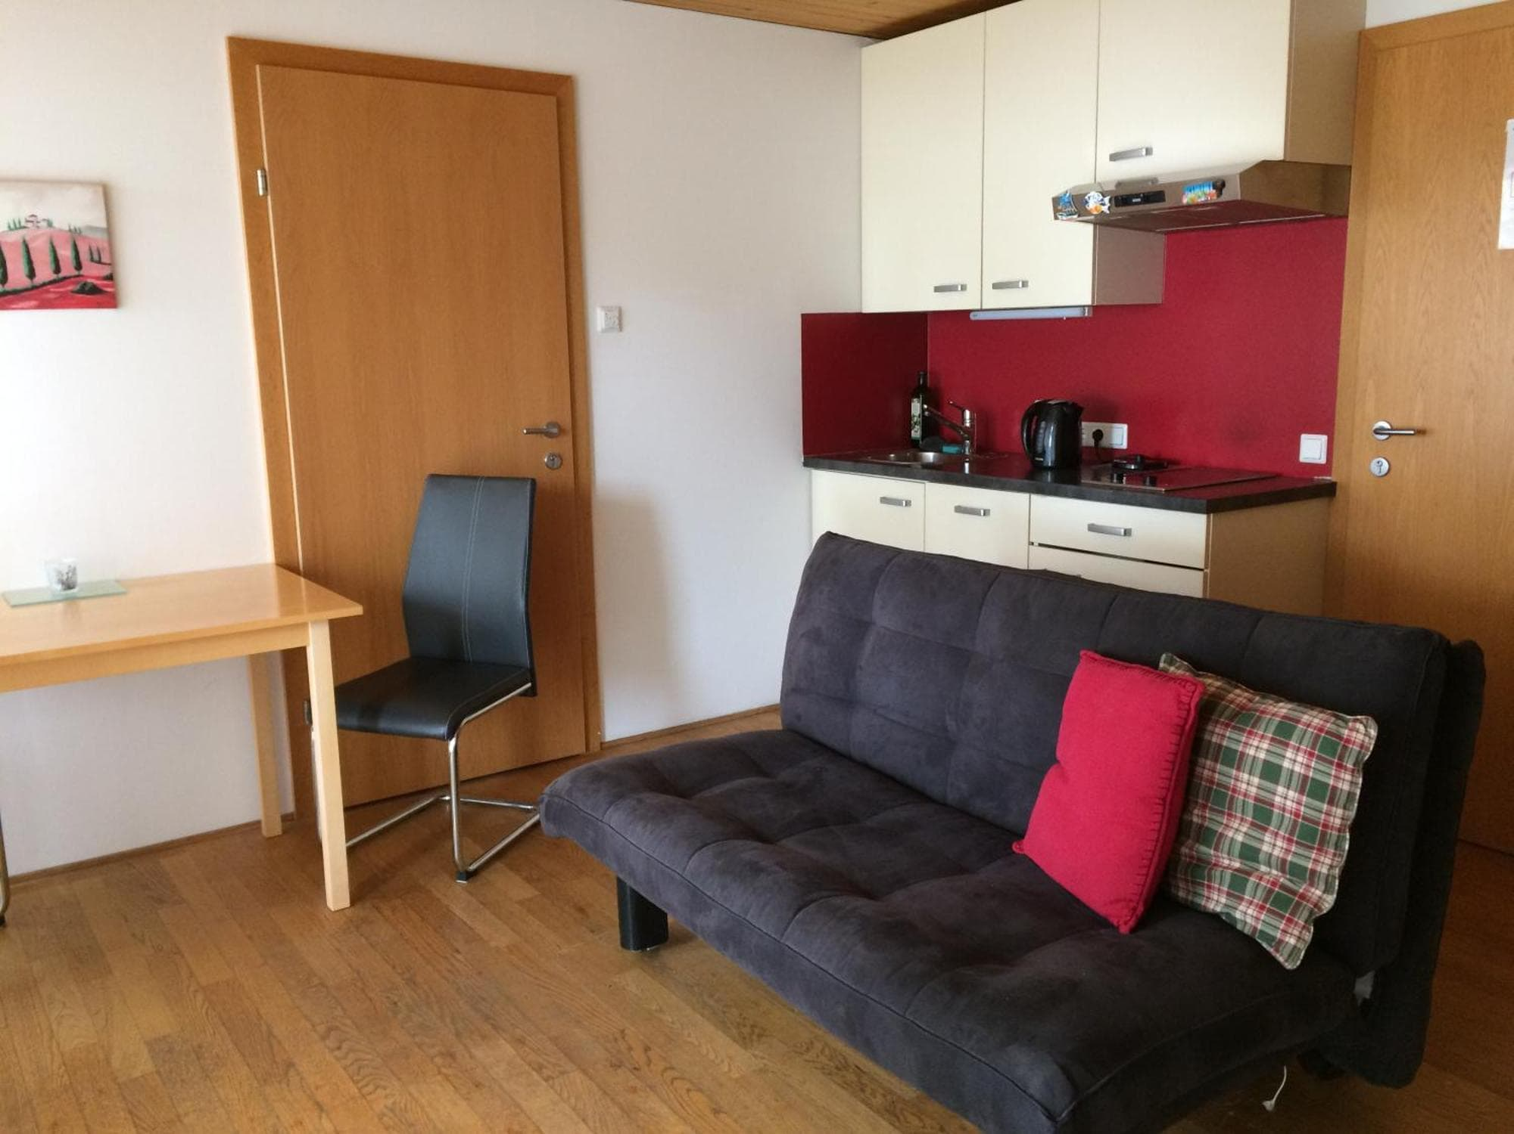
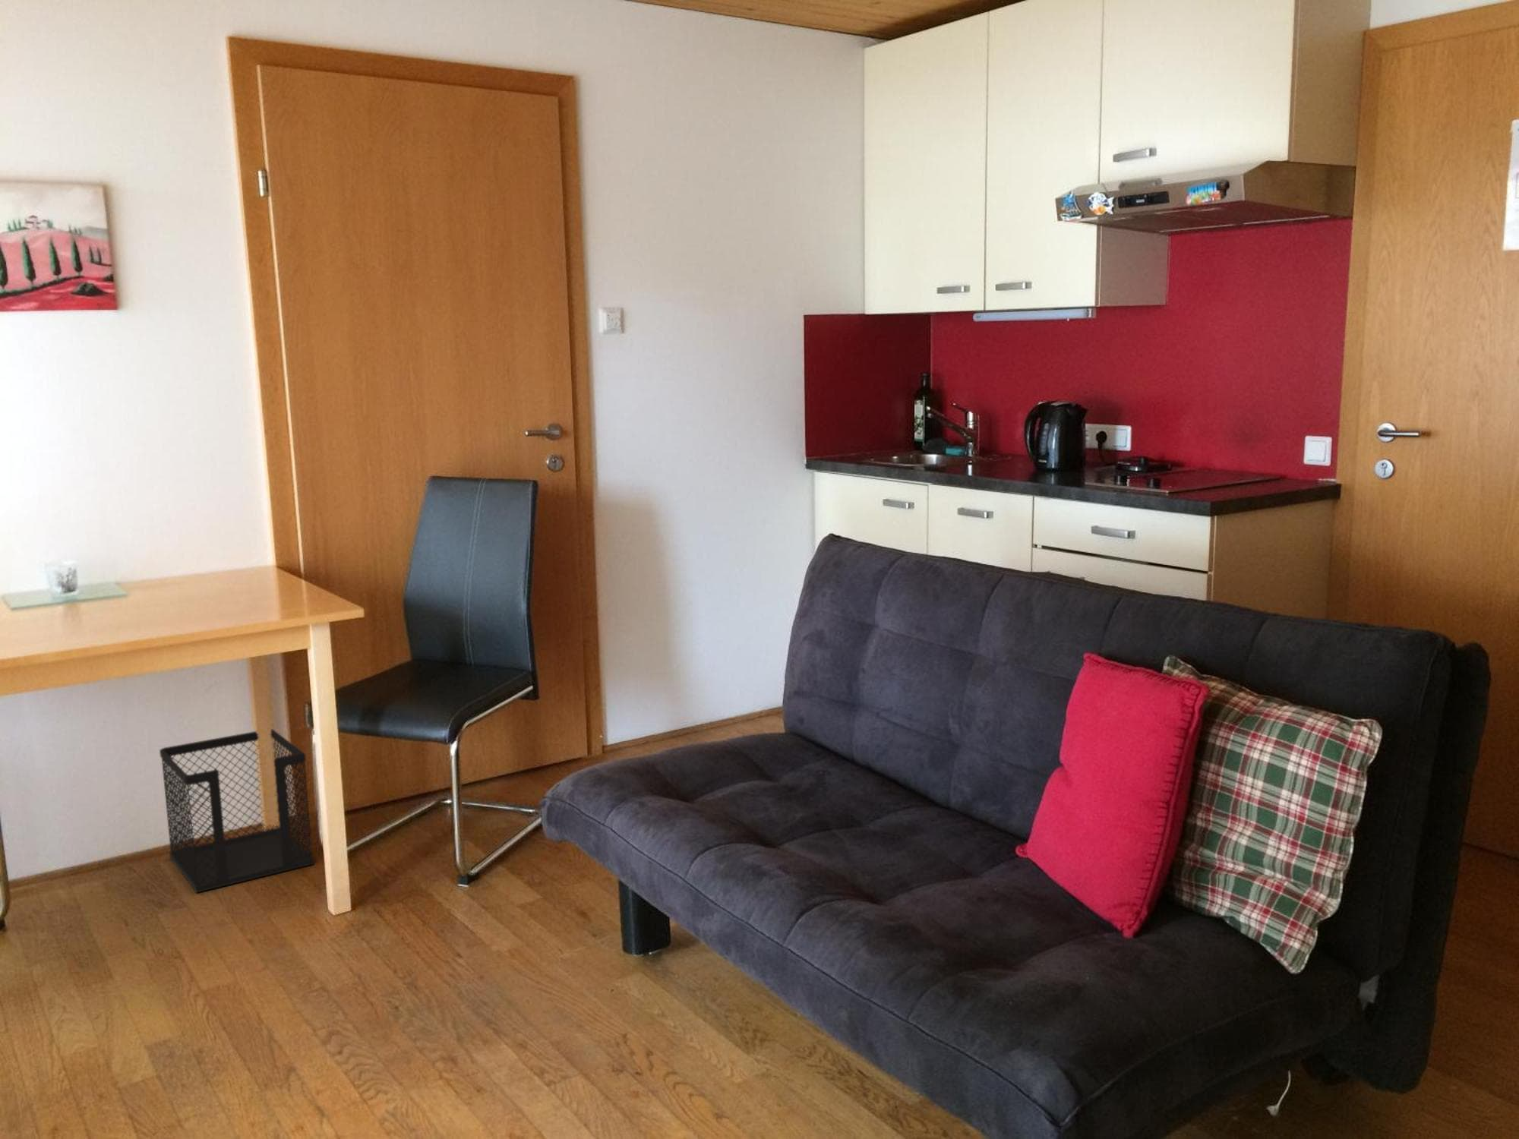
+ wastebasket (236, 805)
